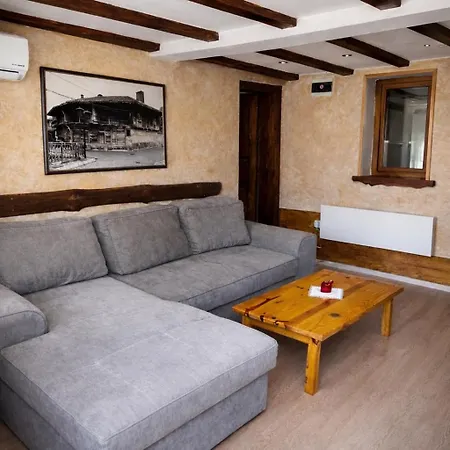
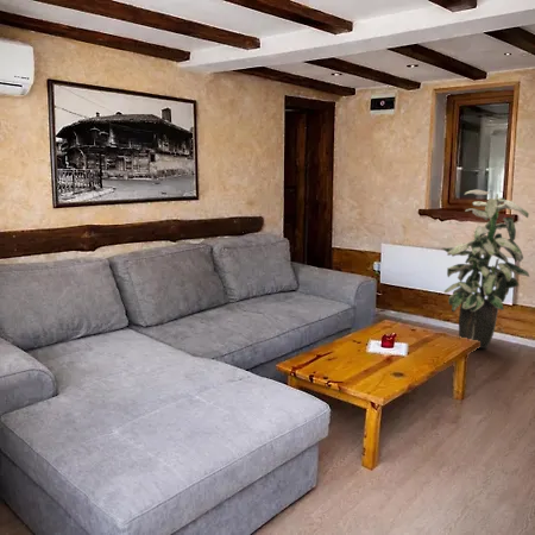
+ indoor plant (480, 269)
